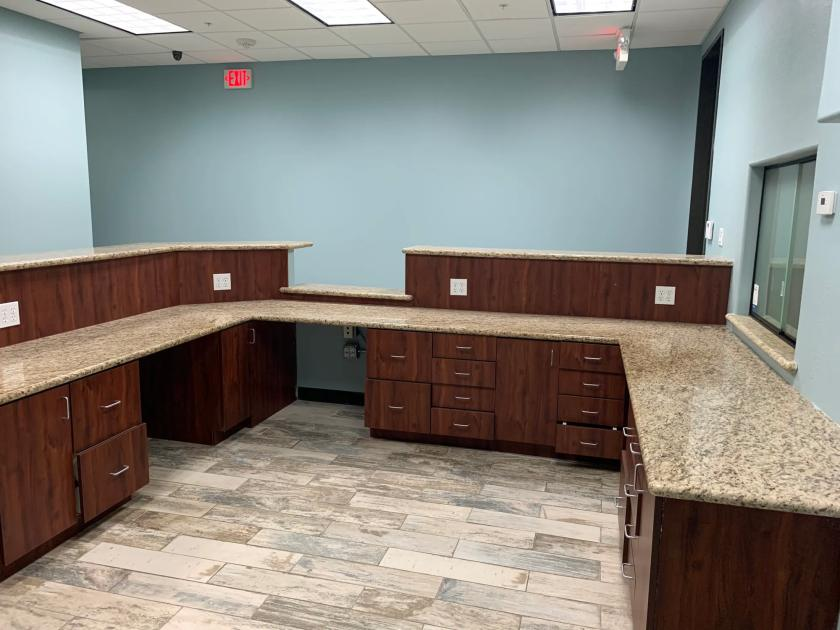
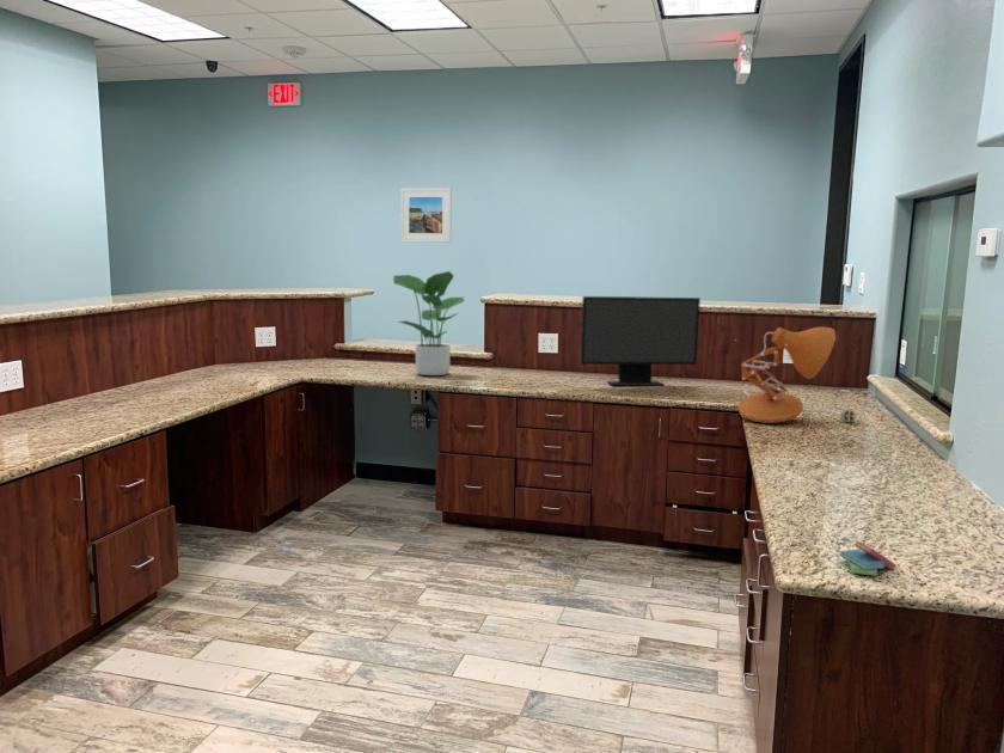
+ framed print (426, 215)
+ desk lamp (798, 371)
+ computer monitor (637, 341)
+ sticky notes (869, 556)
+ potted plant (431, 322)
